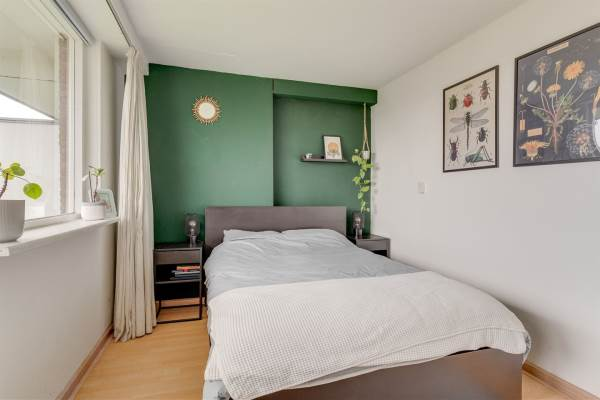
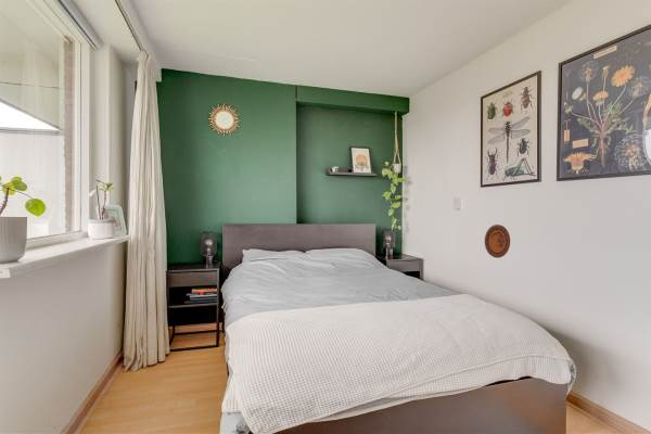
+ decorative plate (497, 241)
